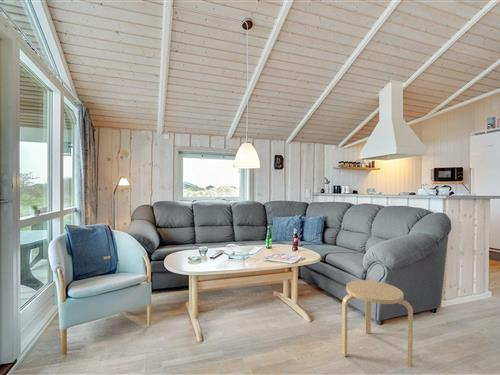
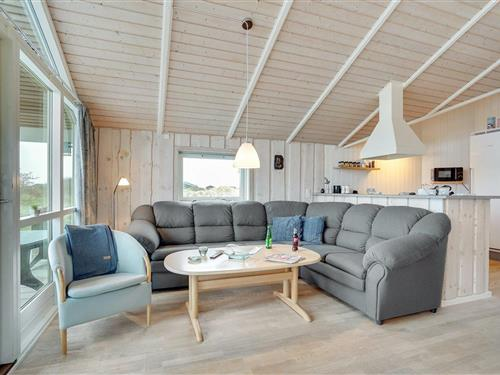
- stool (370, 317)
